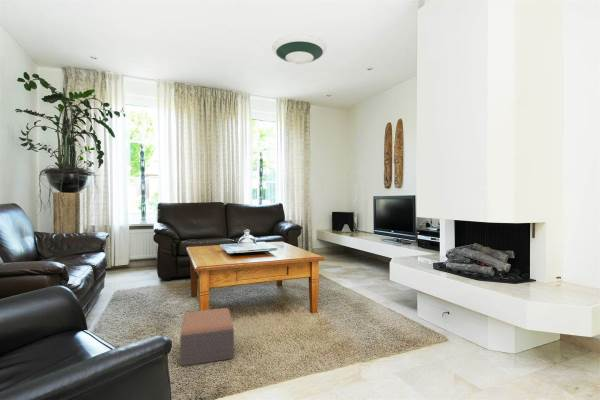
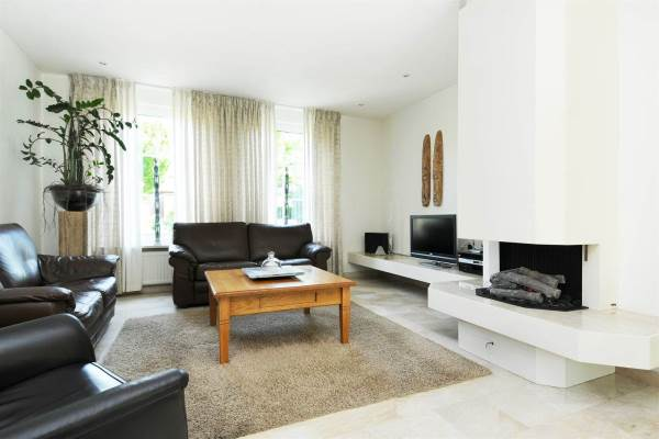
- footstool (207, 333)
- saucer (299, 55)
